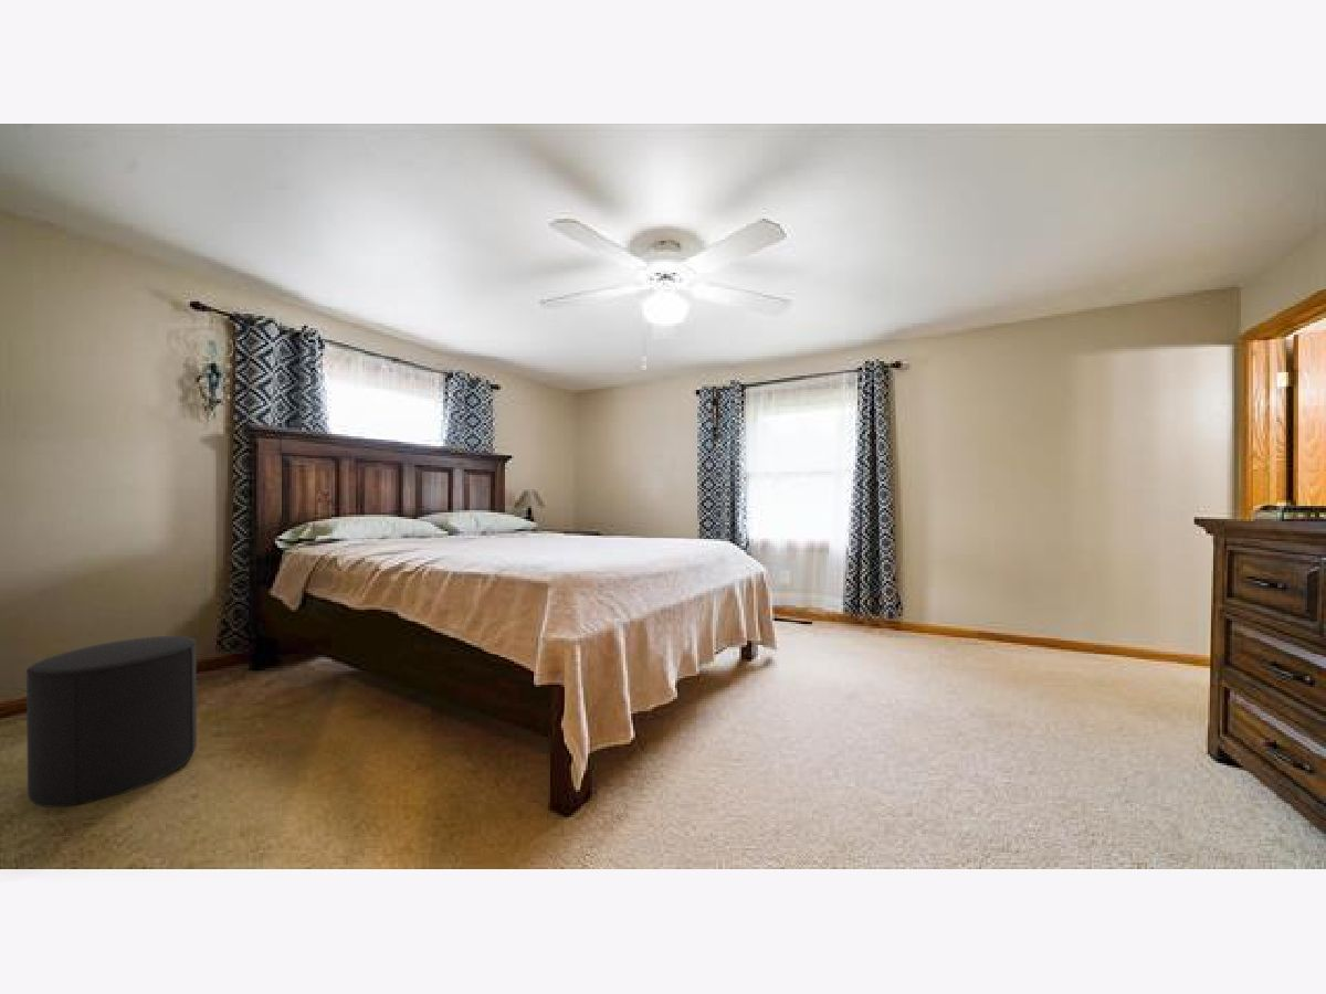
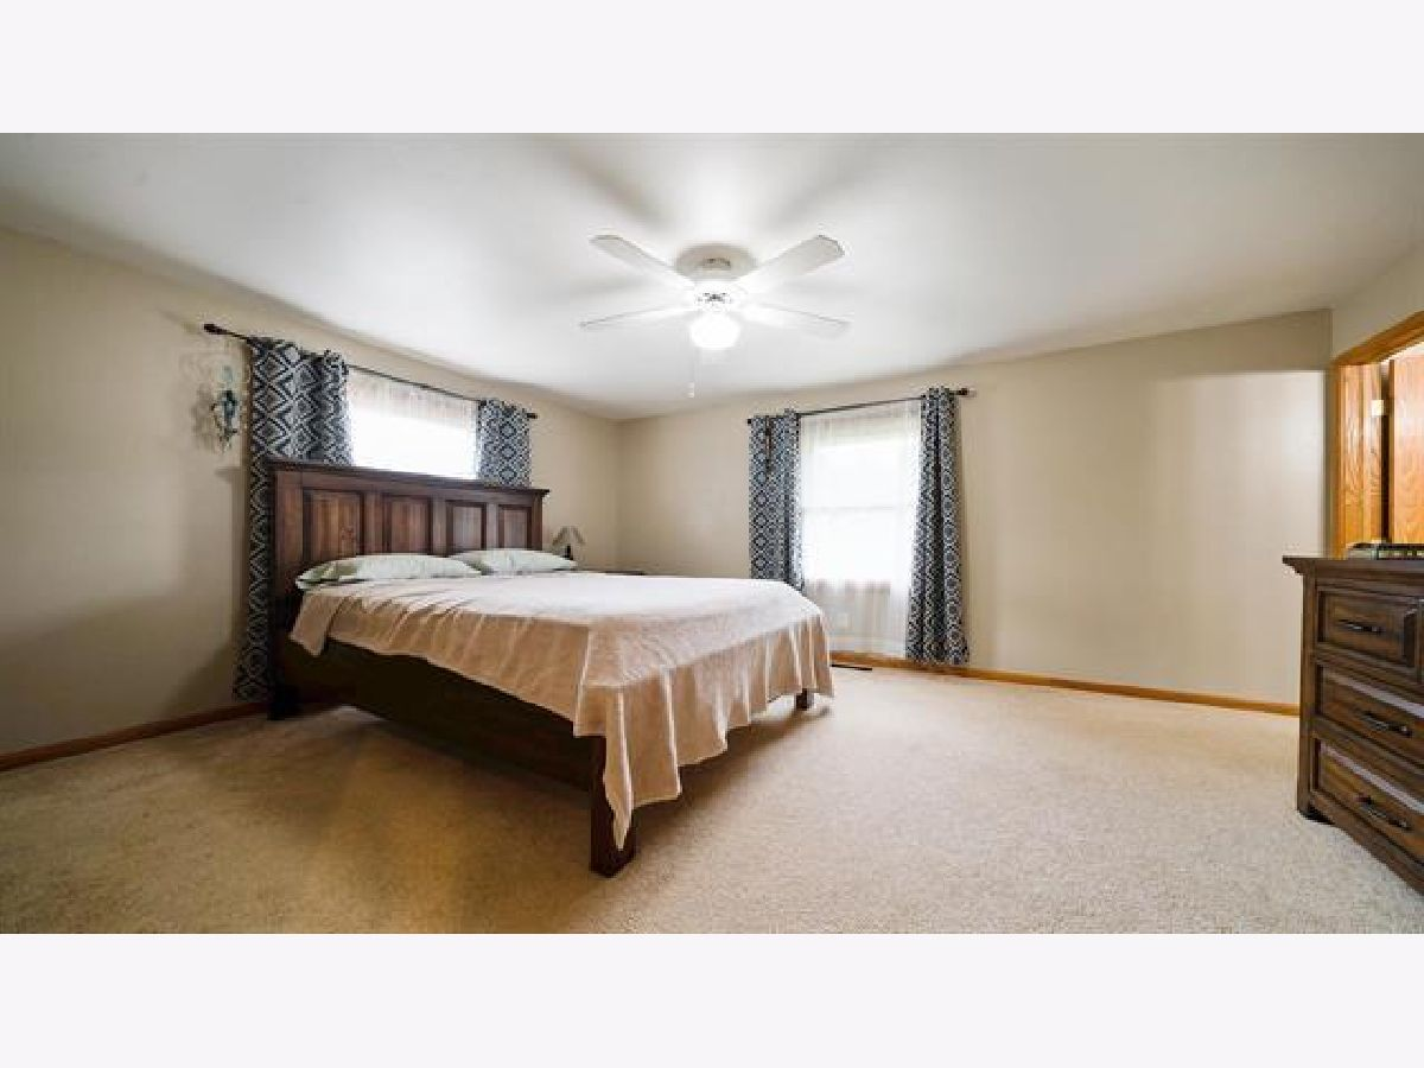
- stool (119, 710)
